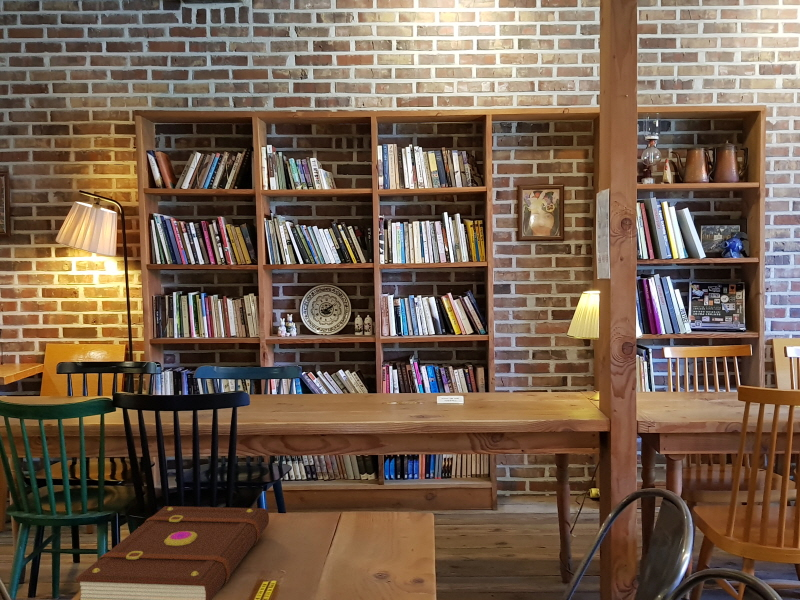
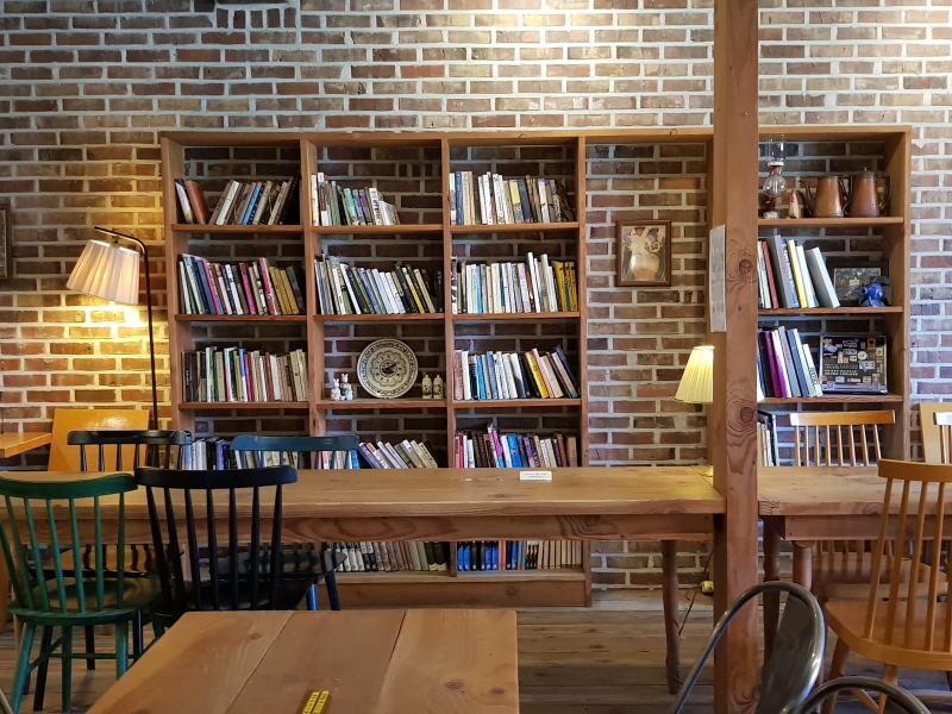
- book (183, 548)
